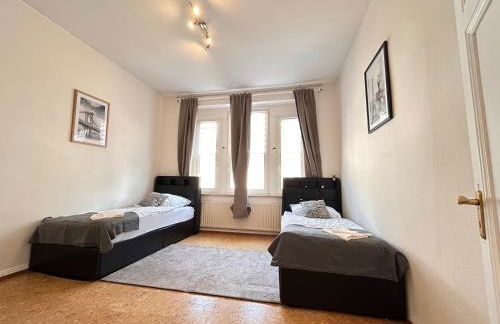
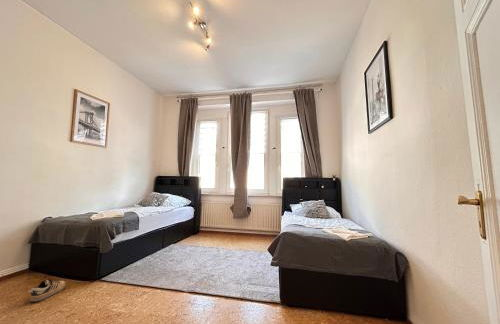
+ shoe (48, 286)
